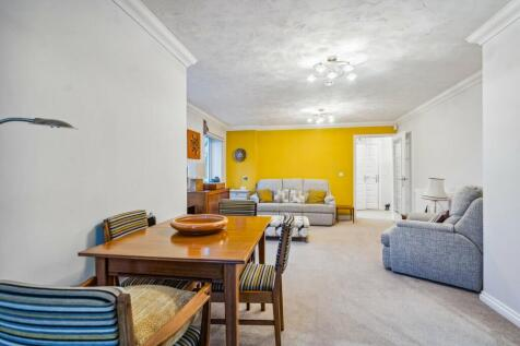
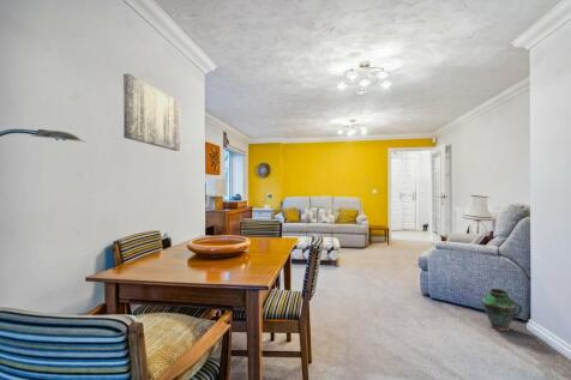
+ vase (501, 309)
+ wall art (155, 117)
